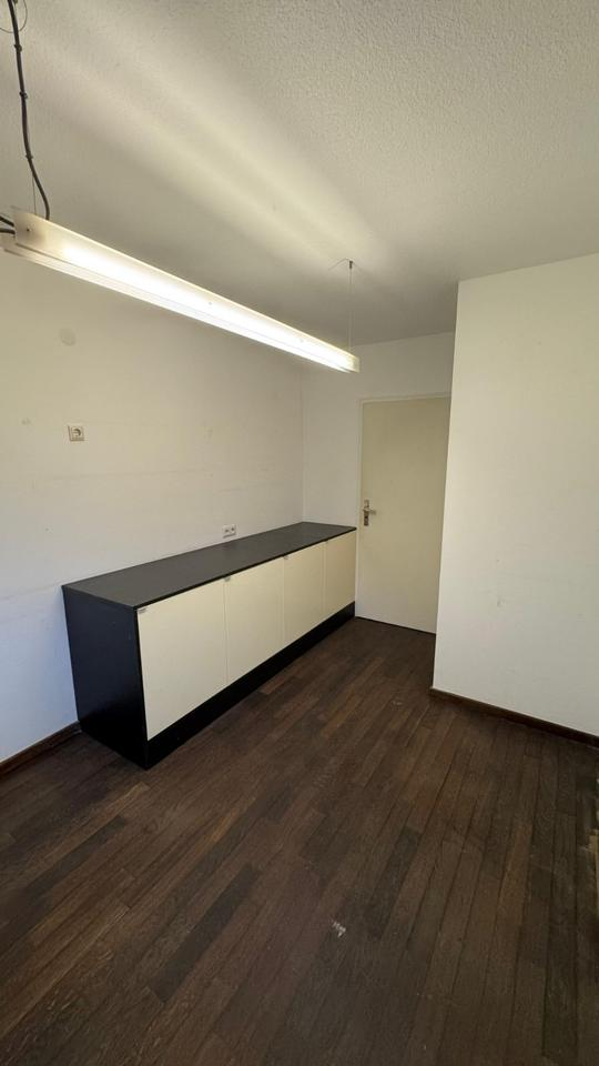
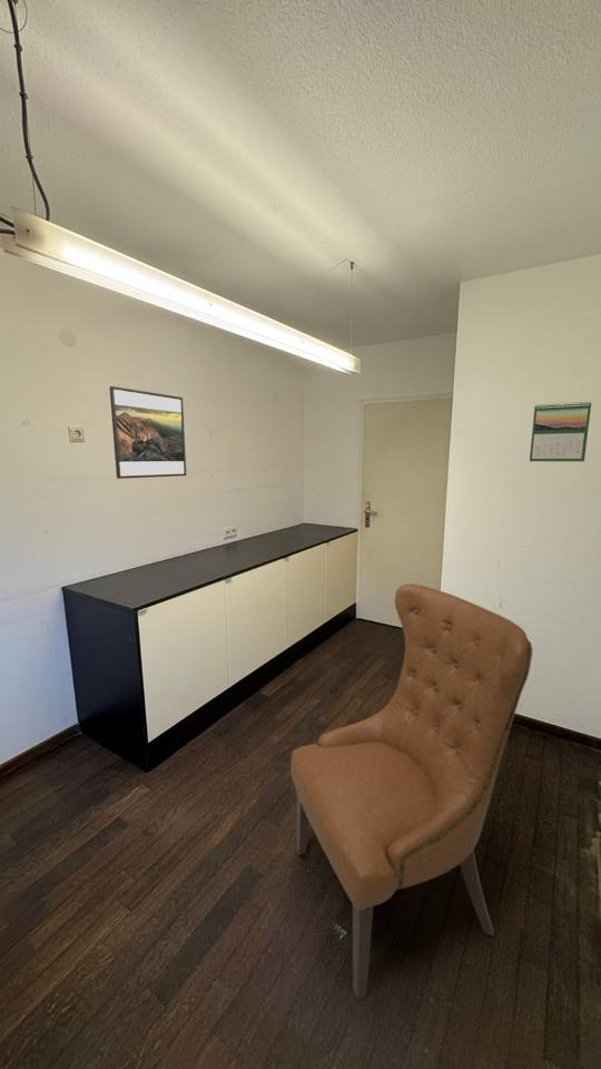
+ chair (400, 756)
+ calendar (559, 432)
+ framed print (151, 435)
